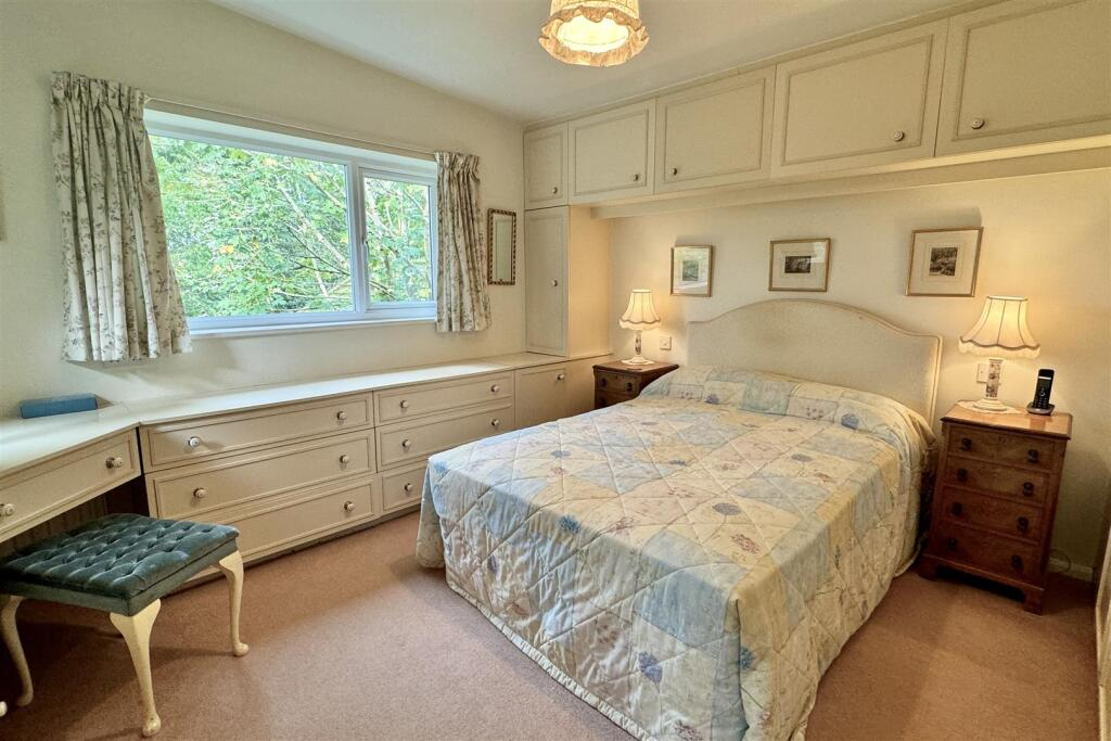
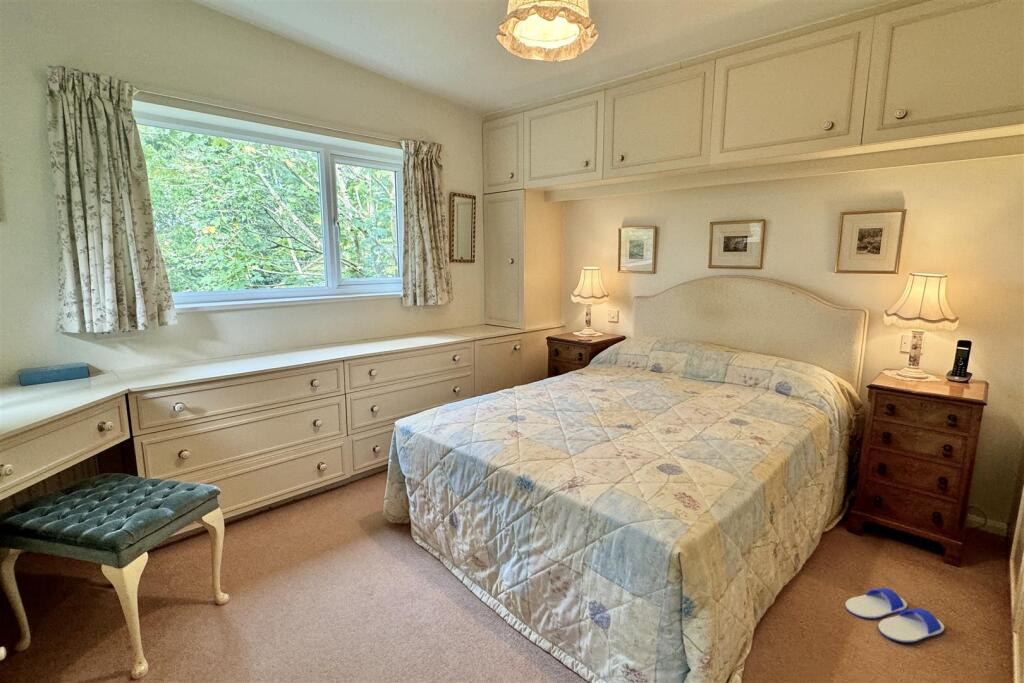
+ flip-flop (893, 609)
